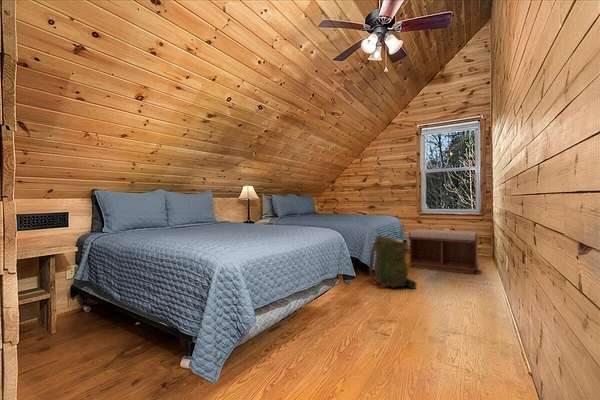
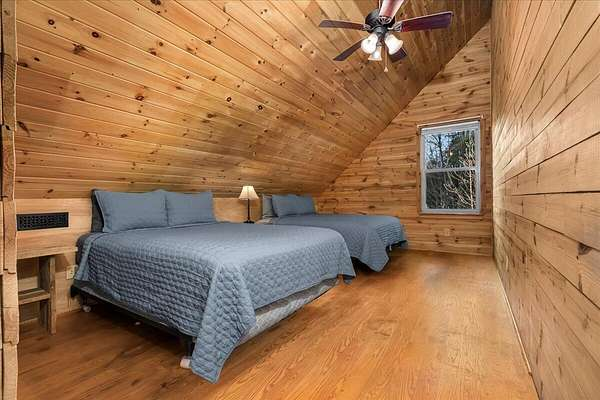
- bench (443, 249)
- backpack (392, 261)
